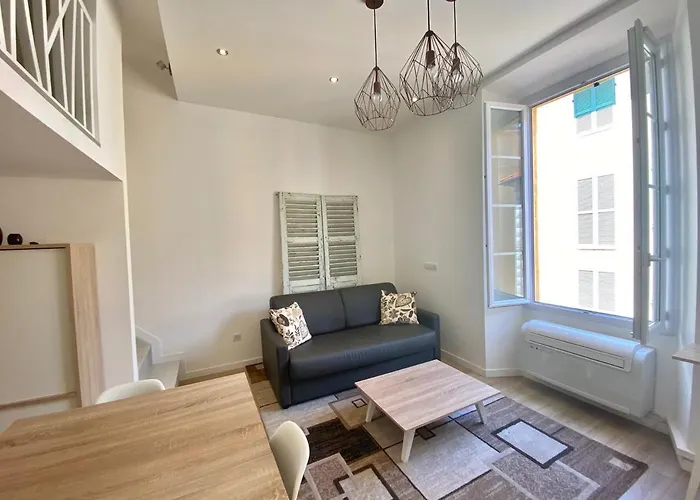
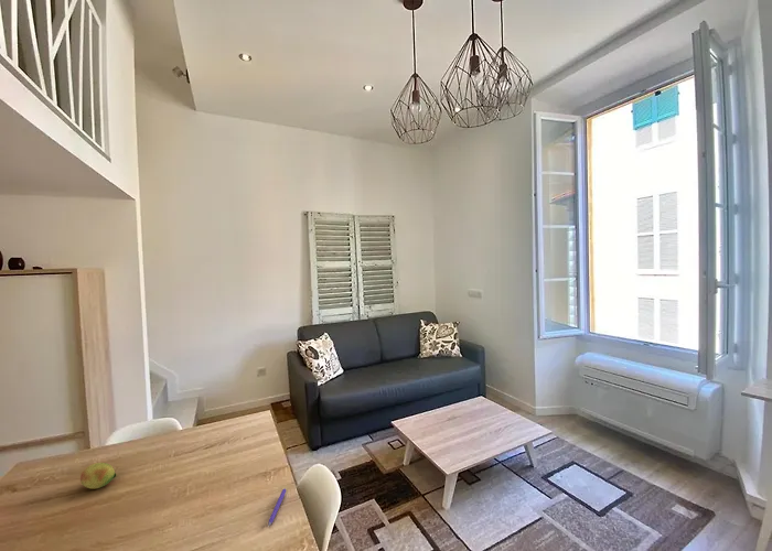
+ fruit (97, 474)
+ pen (277, 506)
